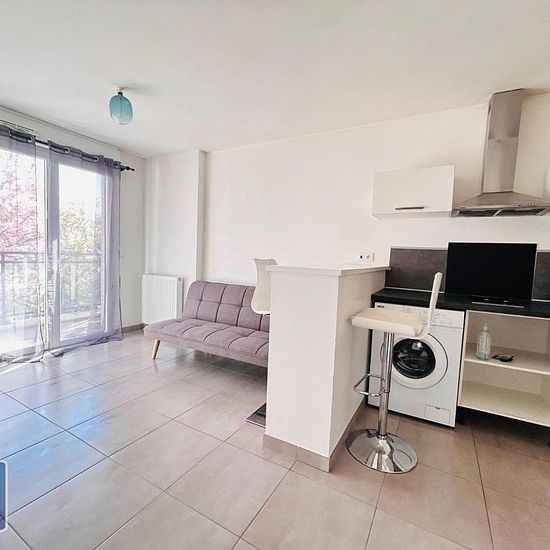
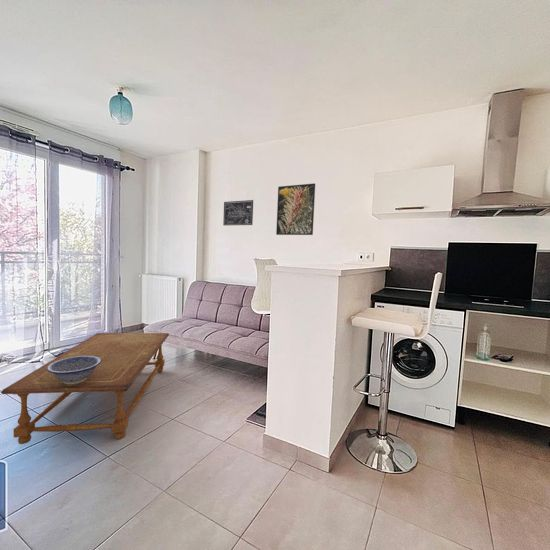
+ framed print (295, 210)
+ decorative bowl (75, 371)
+ wall art (237, 213)
+ coffee table (108, 375)
